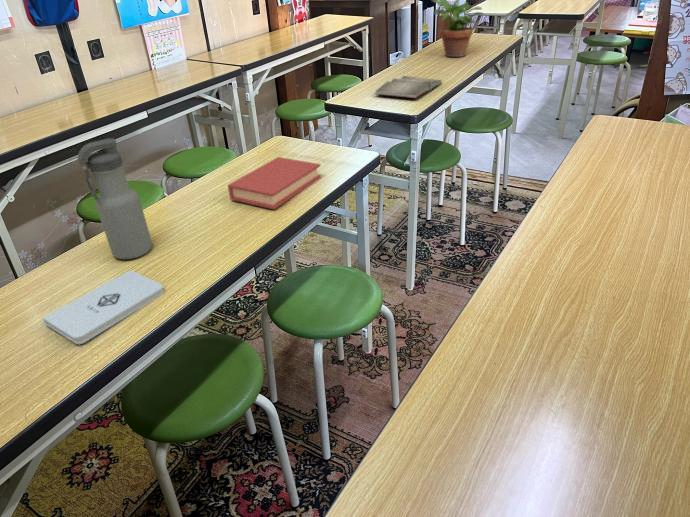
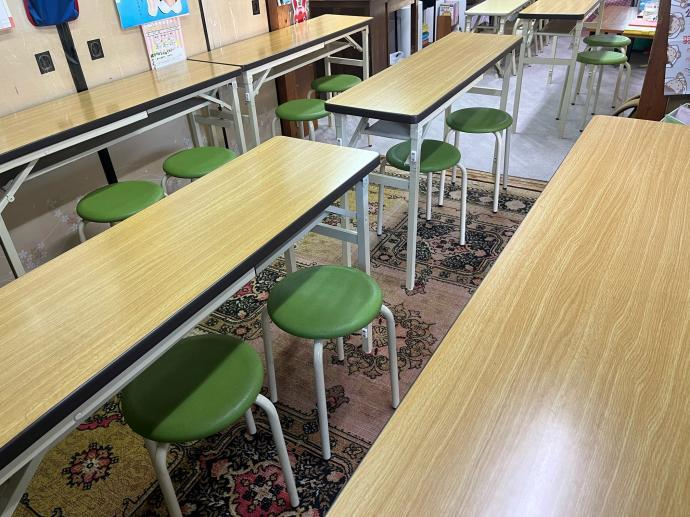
- book (276, 181)
- notepad (107, 304)
- hardback book (409, 85)
- potted plant (451, 24)
- water bottle (116, 200)
